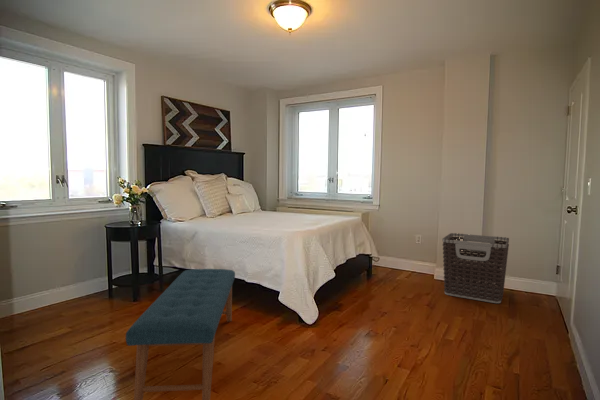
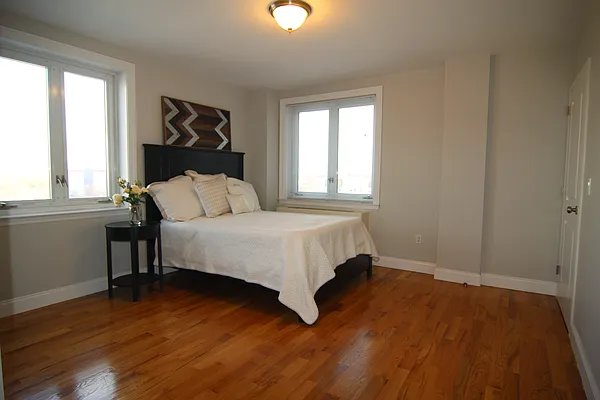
- clothes hamper (475, 265)
- bench (194, 321)
